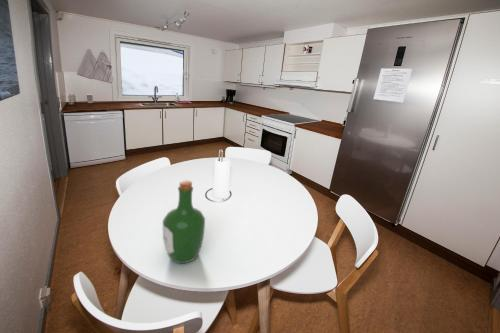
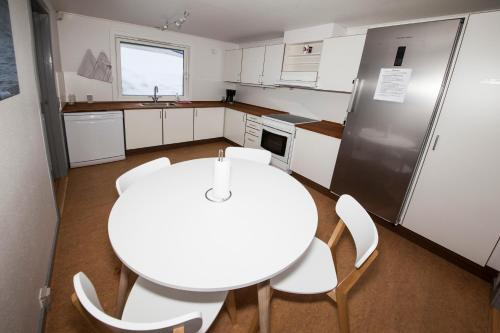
- wine bottle (184, 219)
